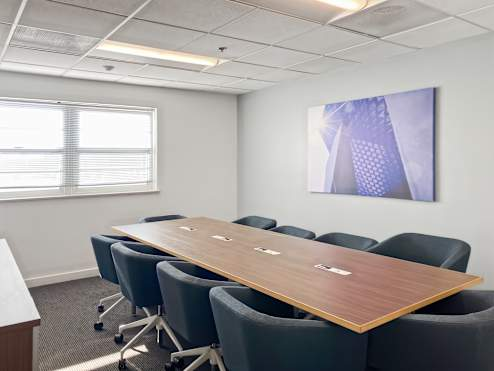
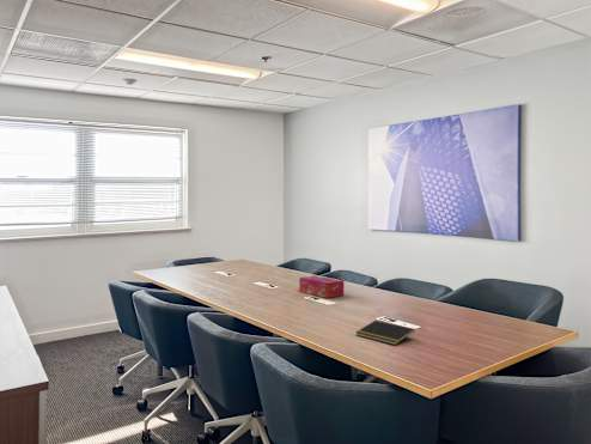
+ tissue box (321, 286)
+ notepad (384, 332)
